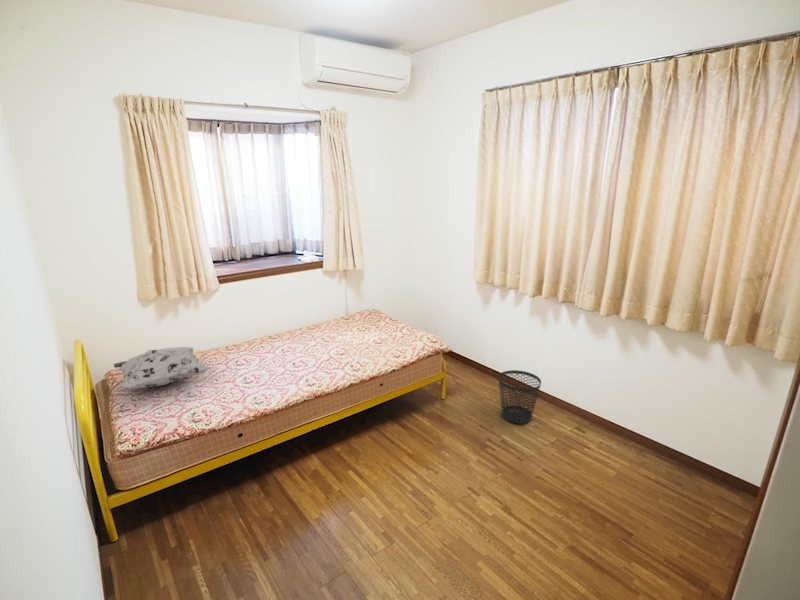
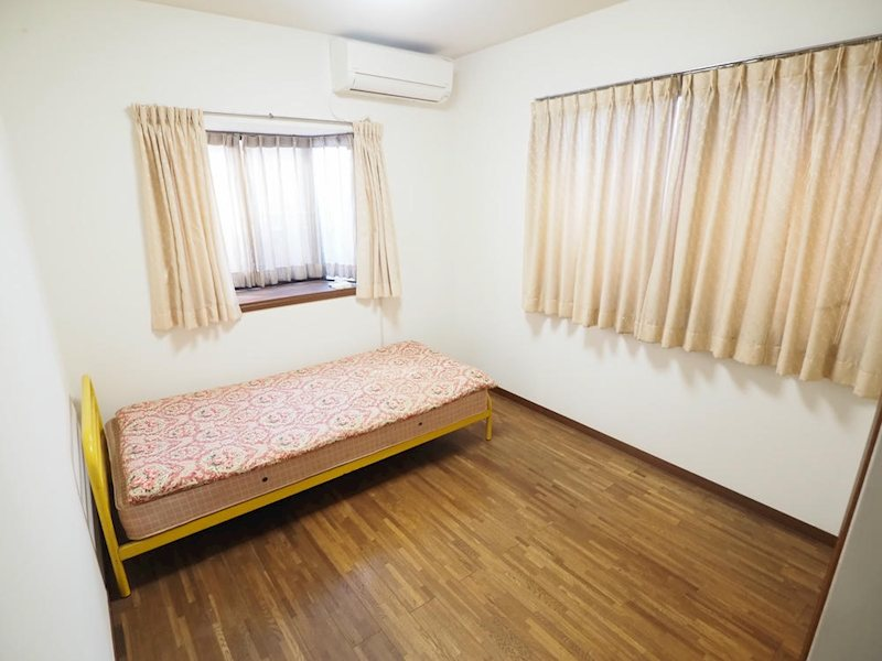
- decorative pillow (161, 366)
- wastebasket (517, 397)
